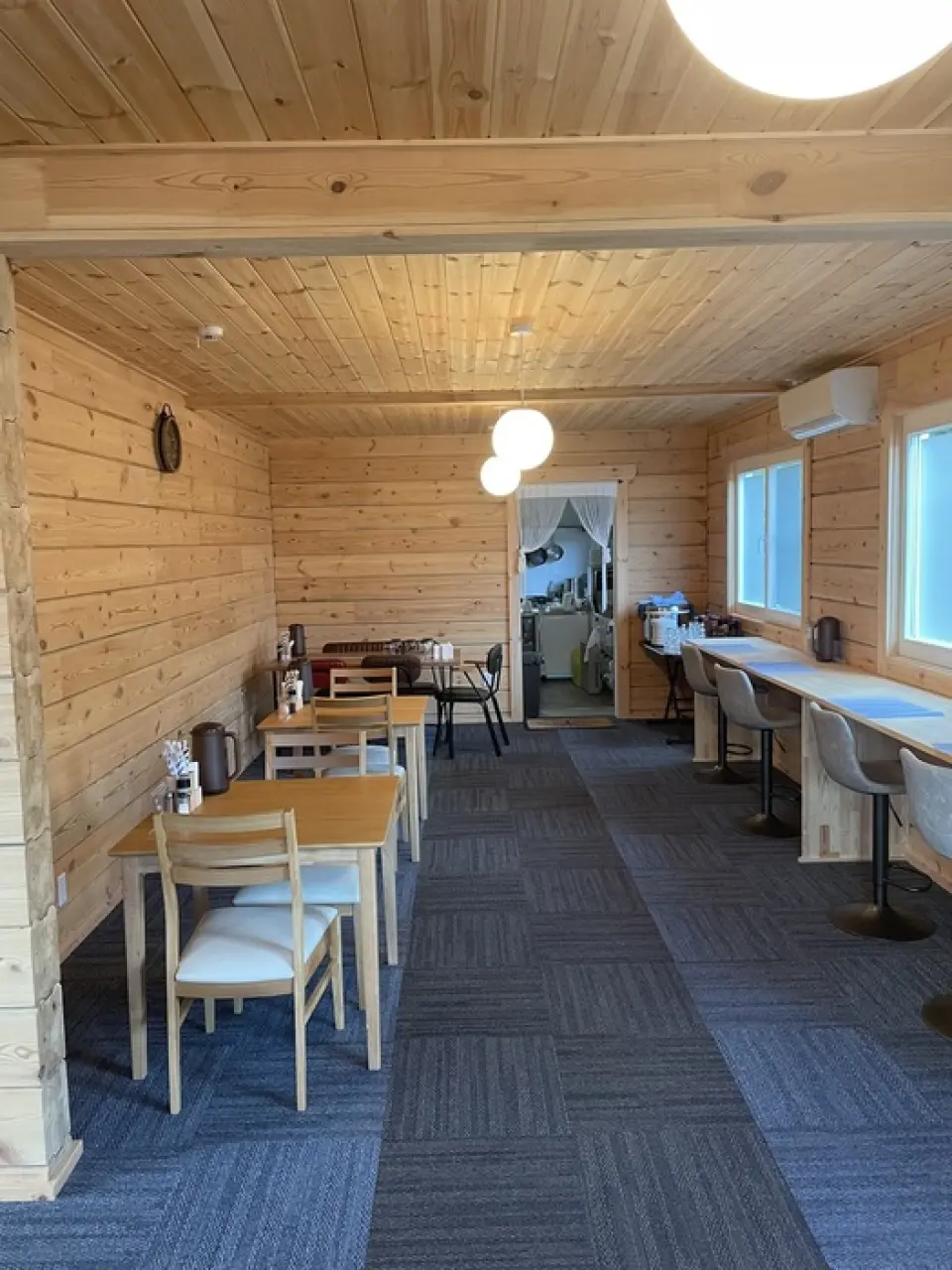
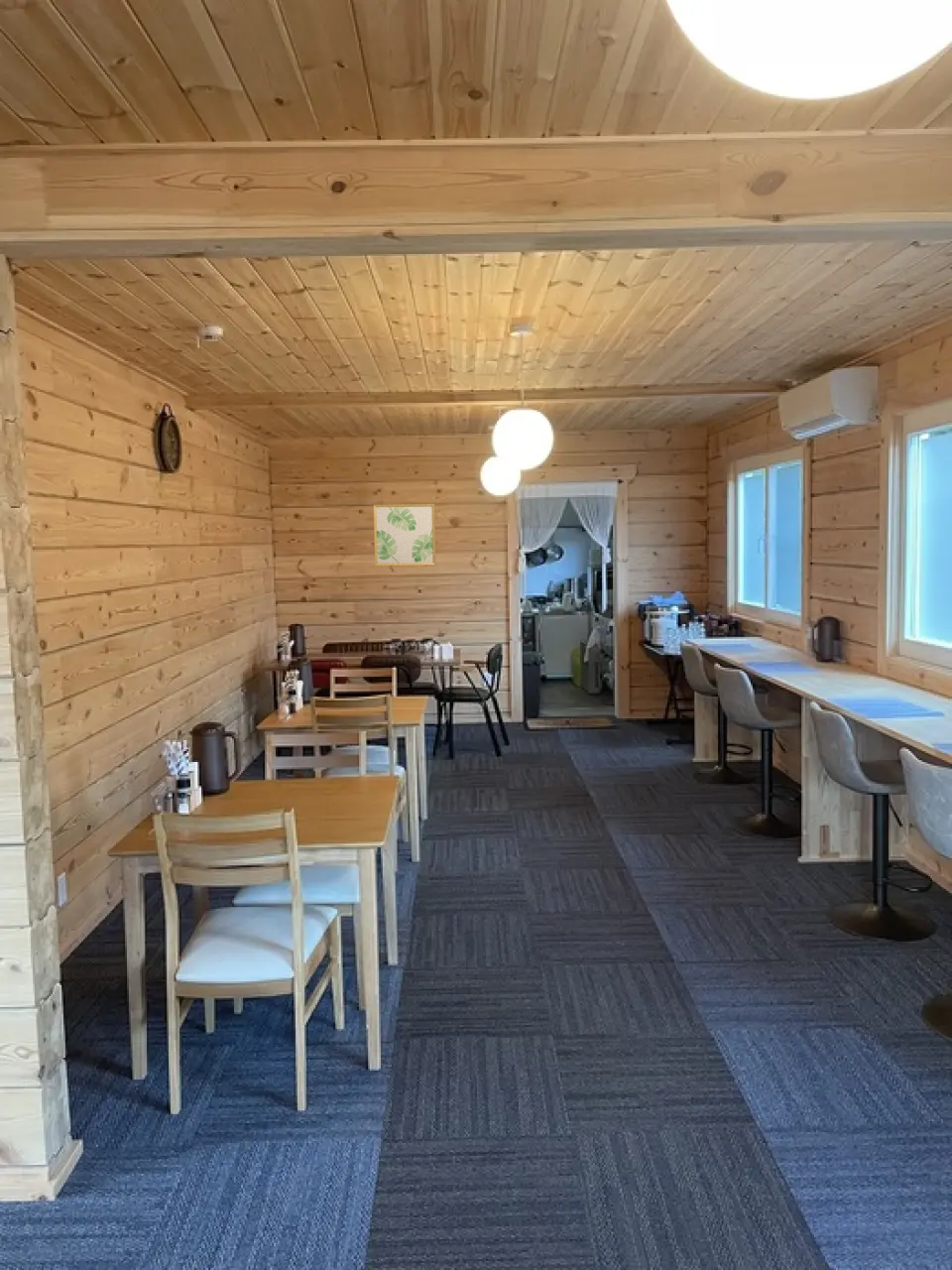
+ wall art (405, 535)
